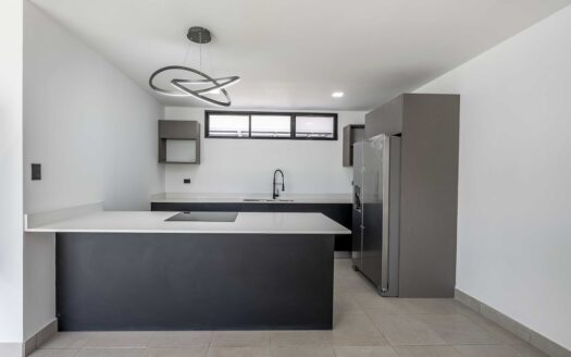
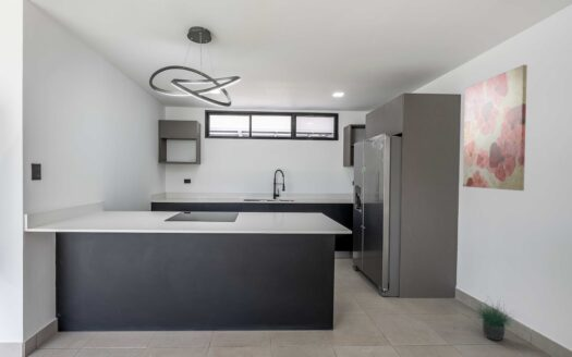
+ wall art (490, 133)
+ potted plant (492, 316)
